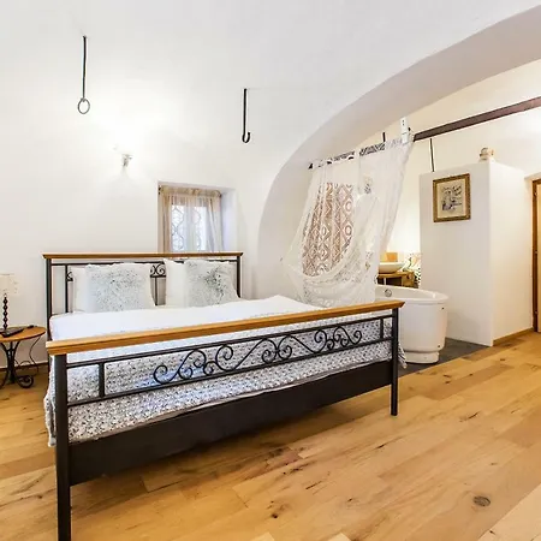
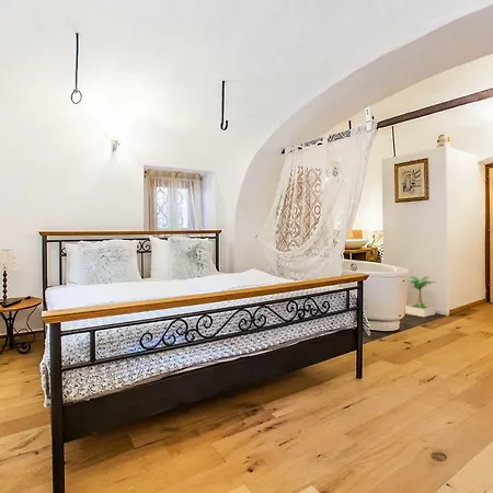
+ potted plant (420, 295)
